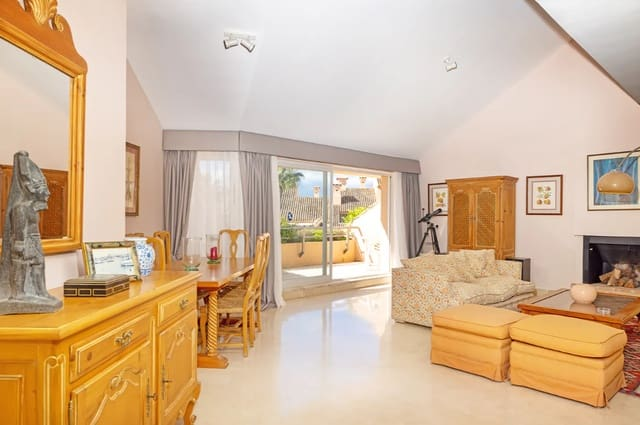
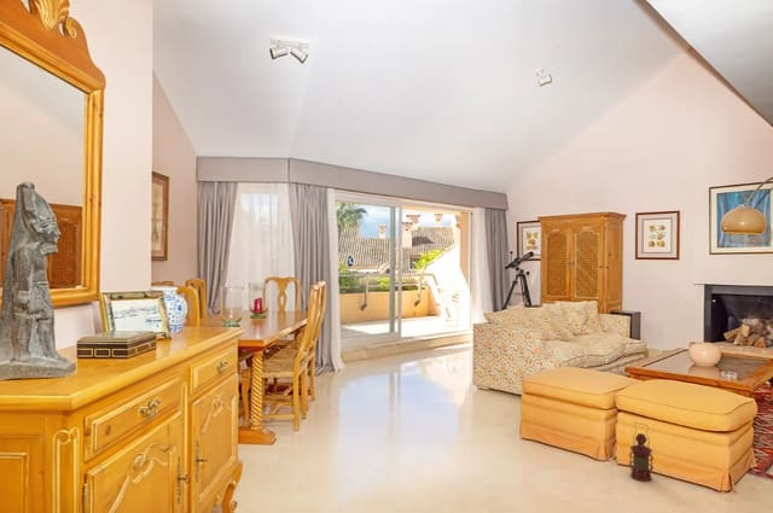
+ lantern (640, 450)
